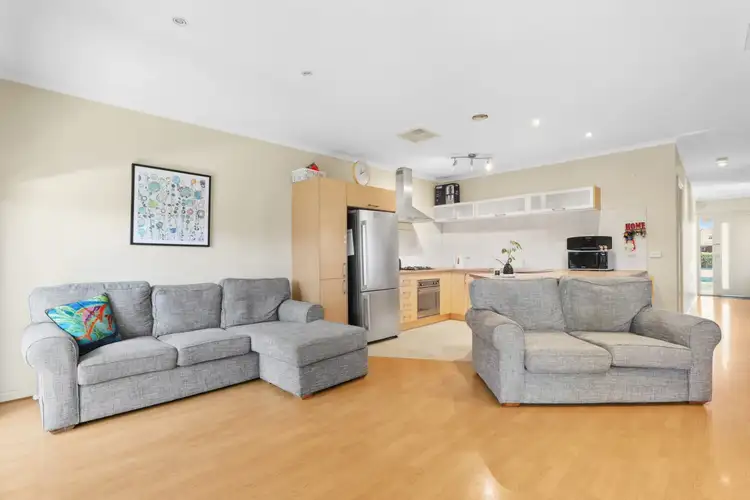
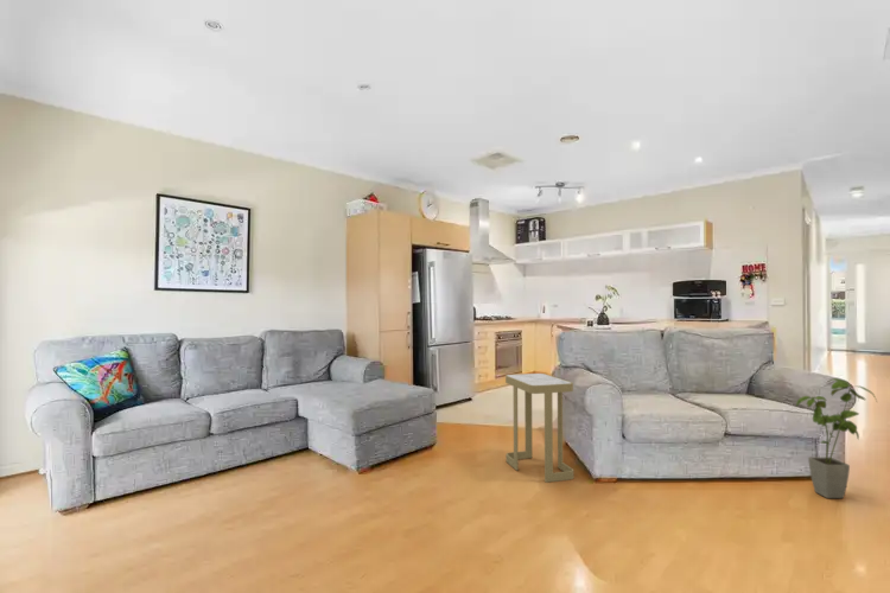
+ house plant (837, 438)
+ side table (530, 423)
